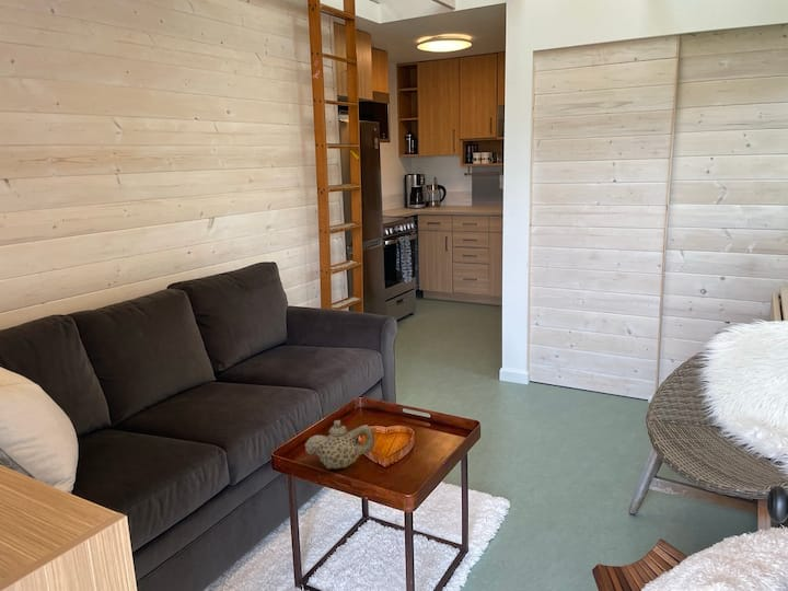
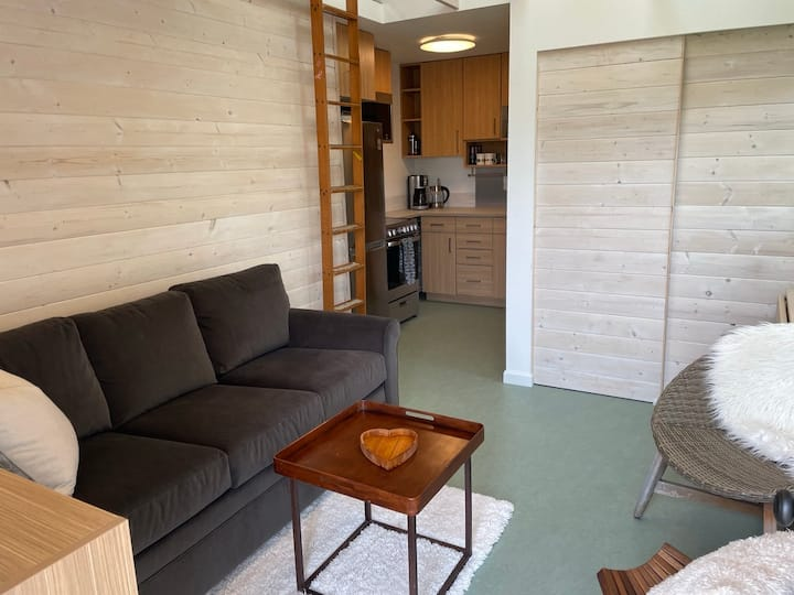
- teapot (339, 443)
